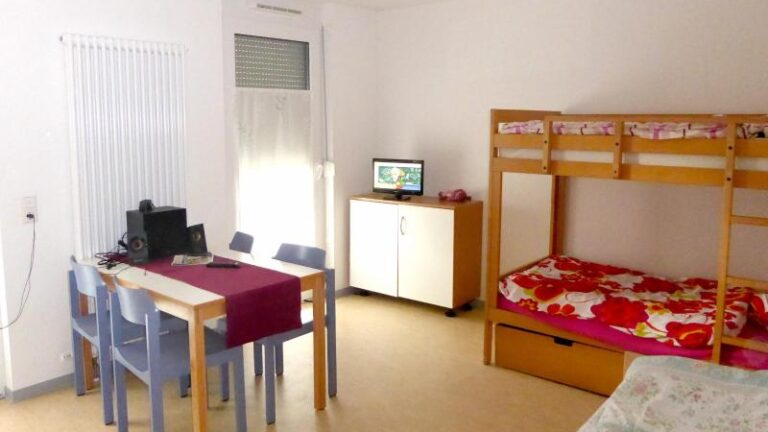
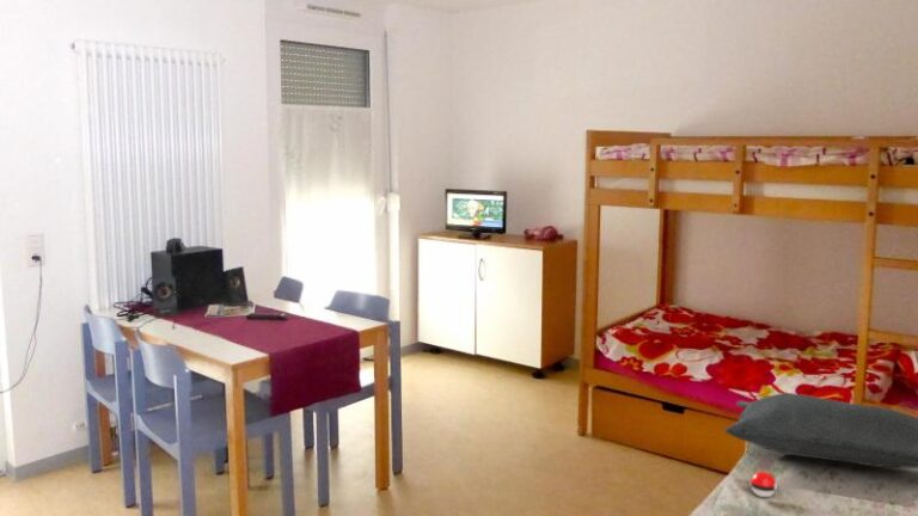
+ toy ball (763, 484)
+ cushion (833, 430)
